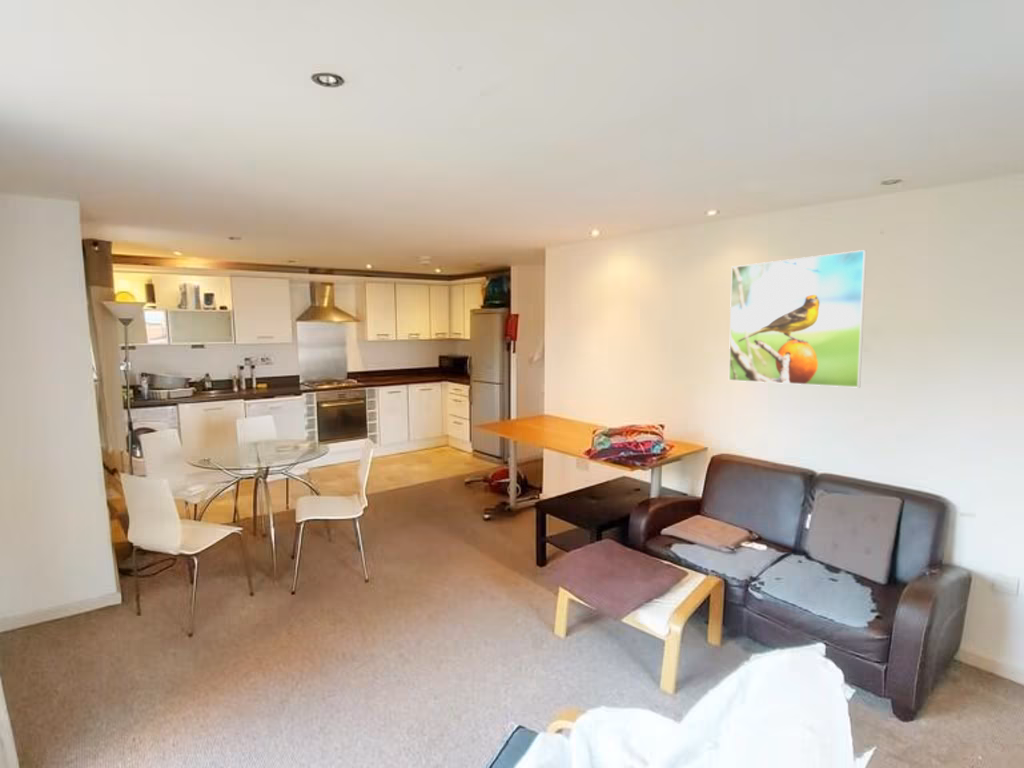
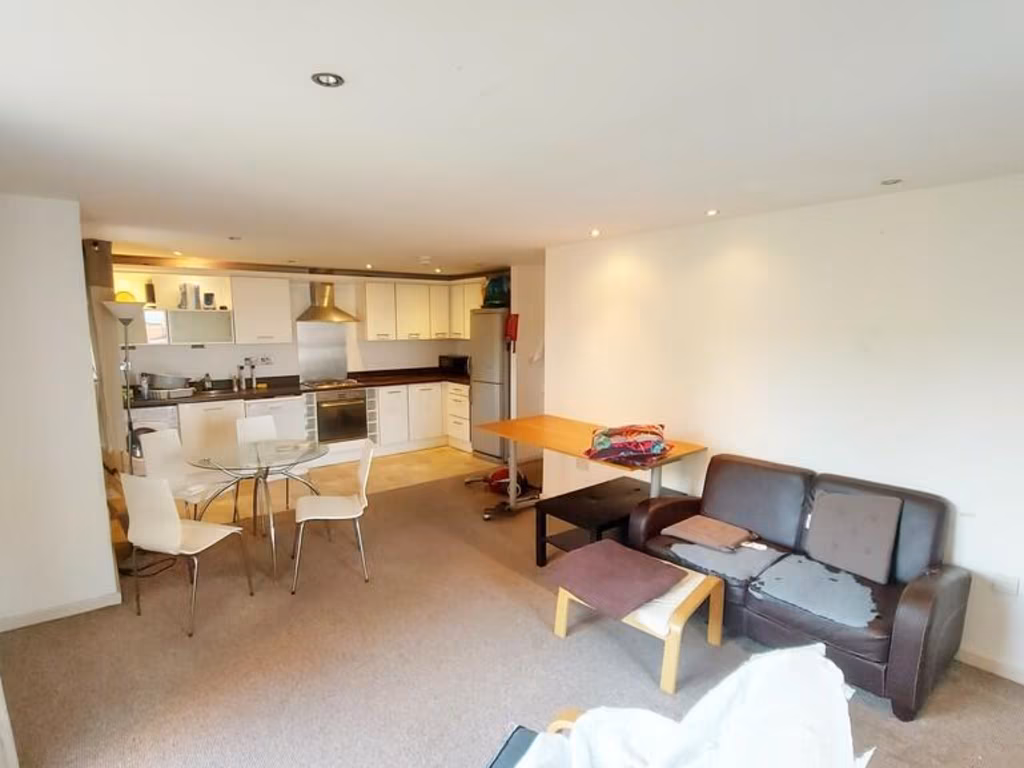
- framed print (790, 322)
